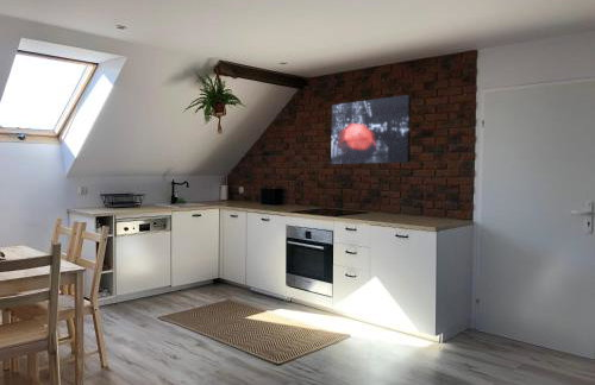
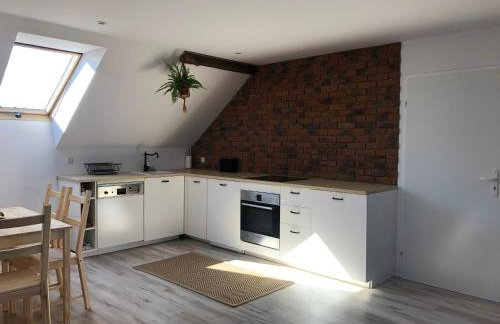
- wall art (368, 132)
